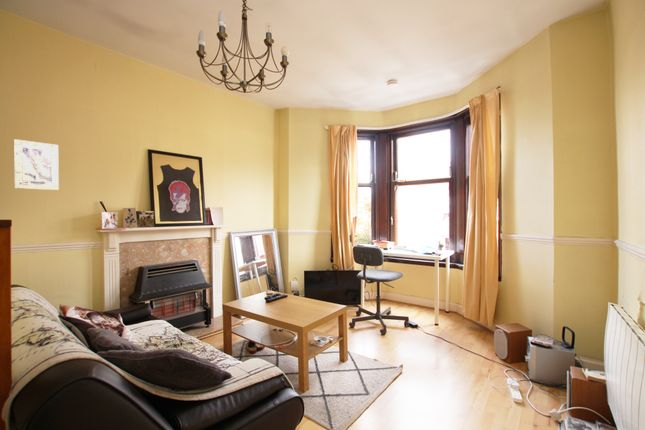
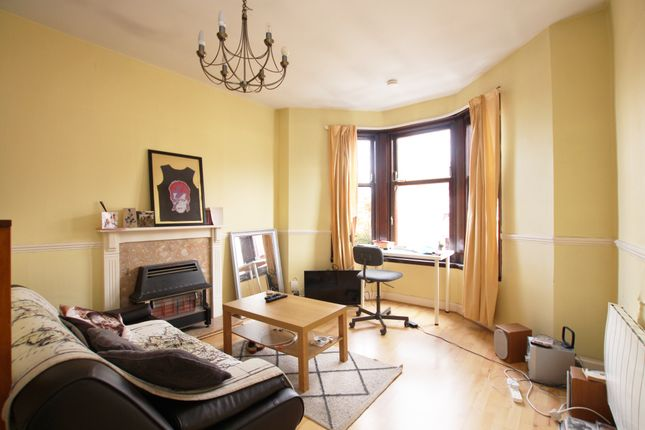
- wall art (37, 165)
